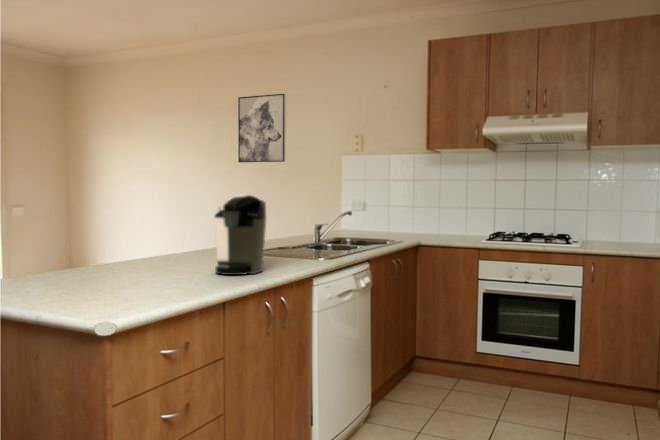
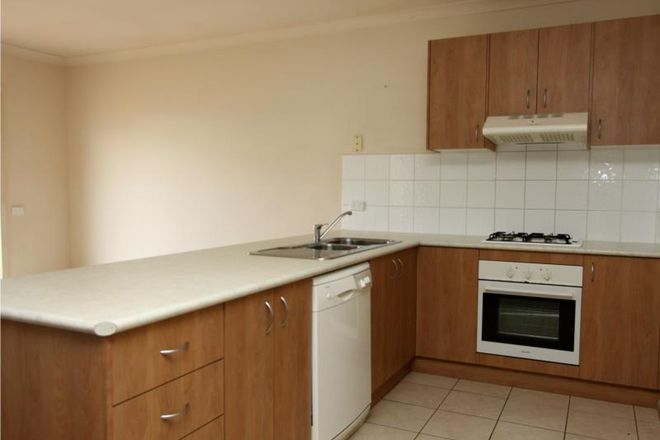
- coffee maker (230, 232)
- wall art (261, 129)
